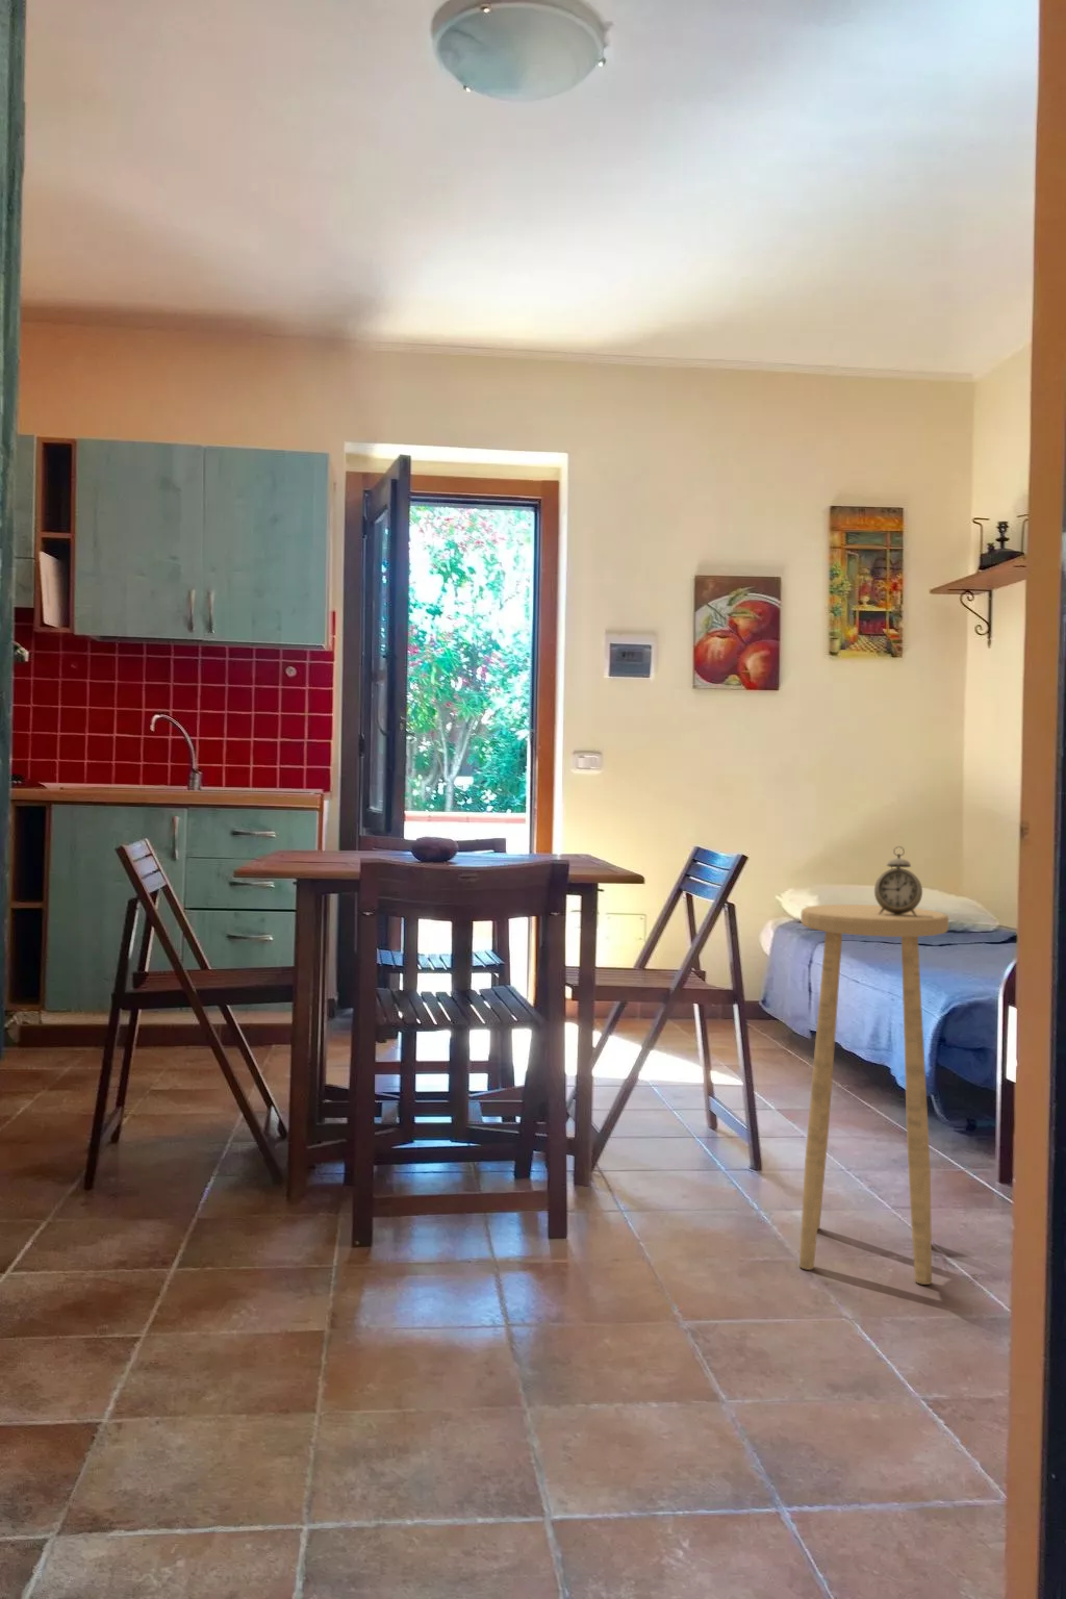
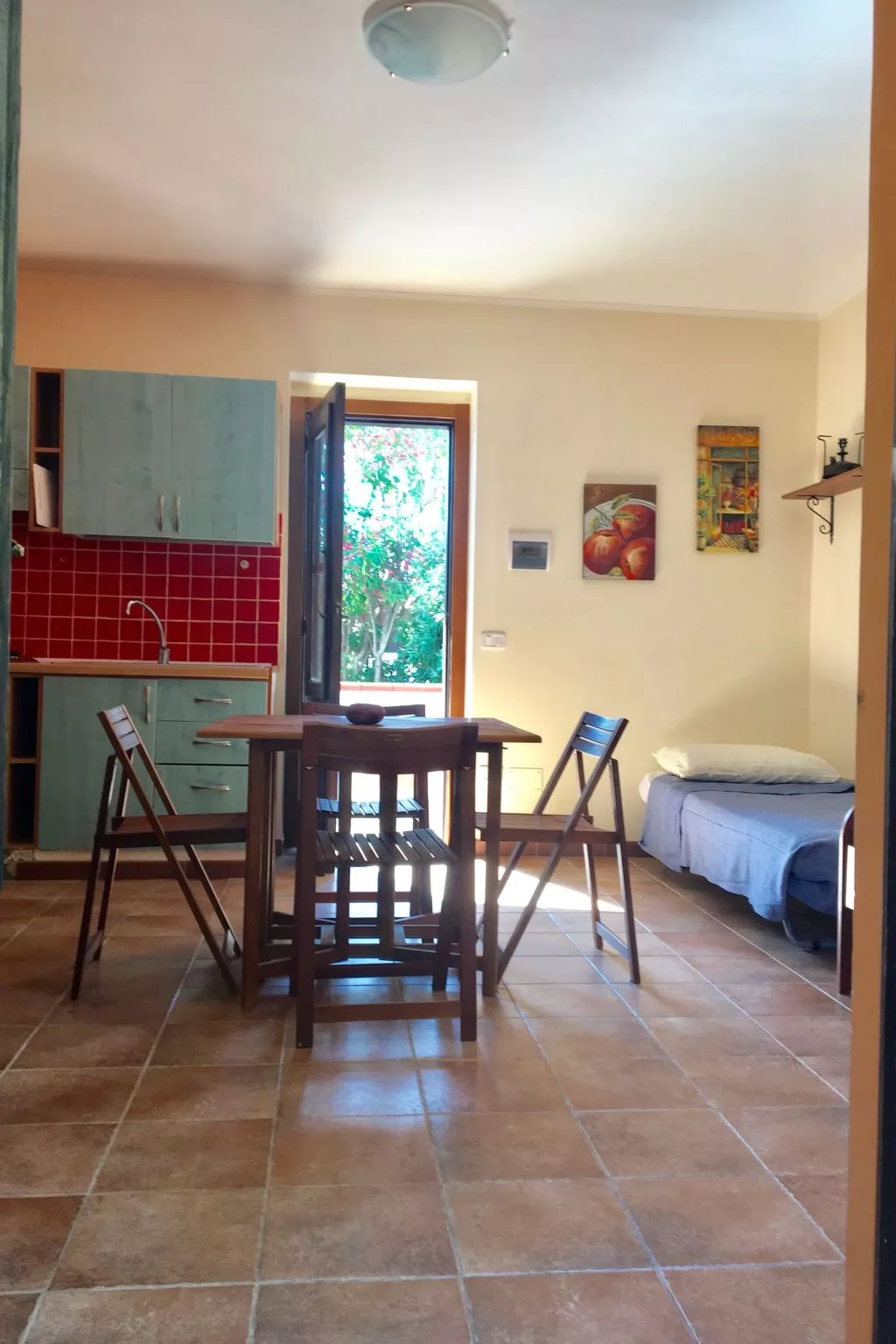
- stool (905, 1083)
- alarm clock (897, 878)
